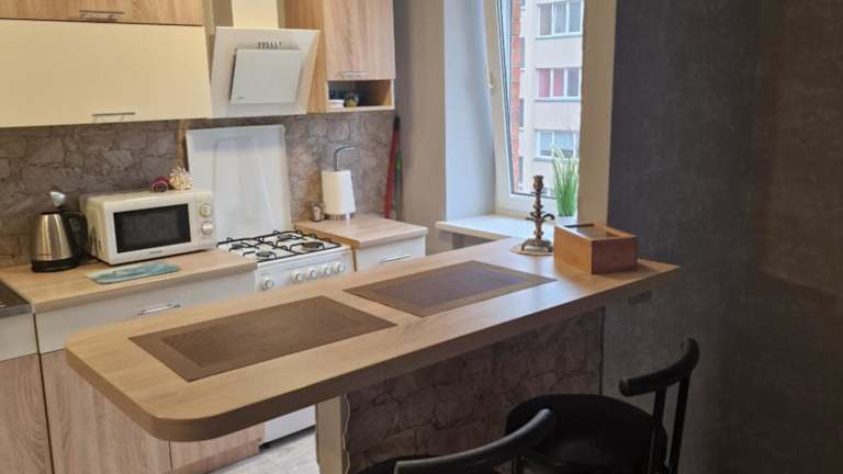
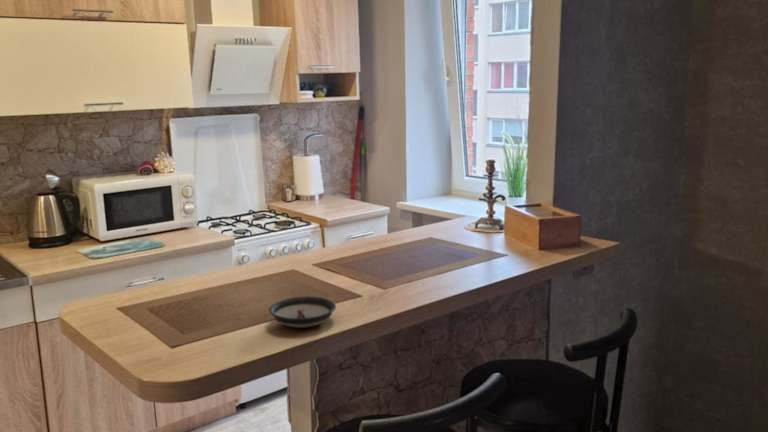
+ saucer (303, 314)
